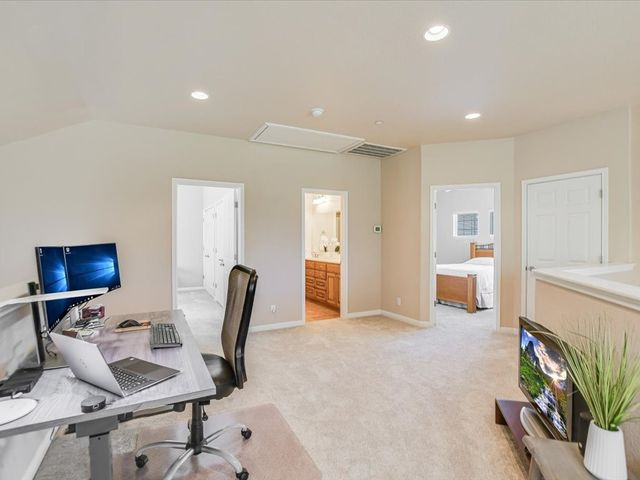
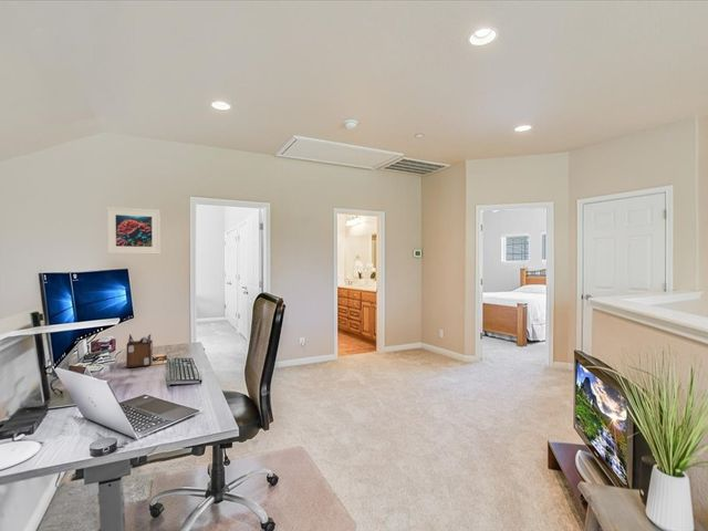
+ desk organizer (139, 348)
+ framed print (134, 230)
